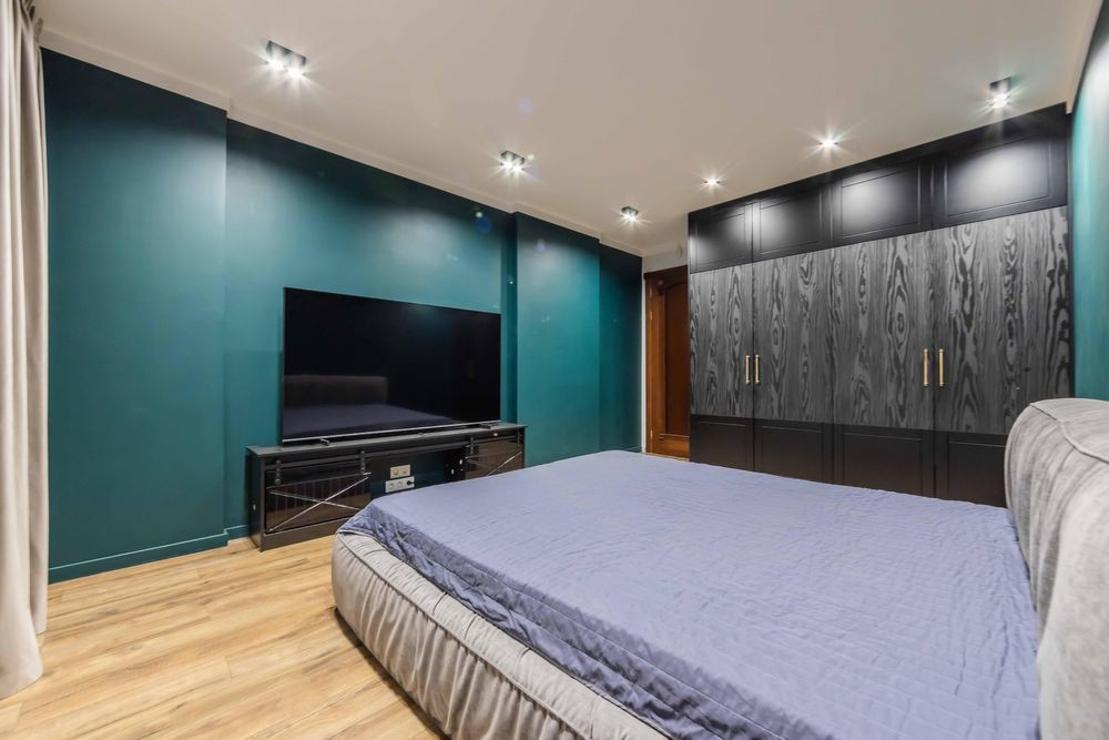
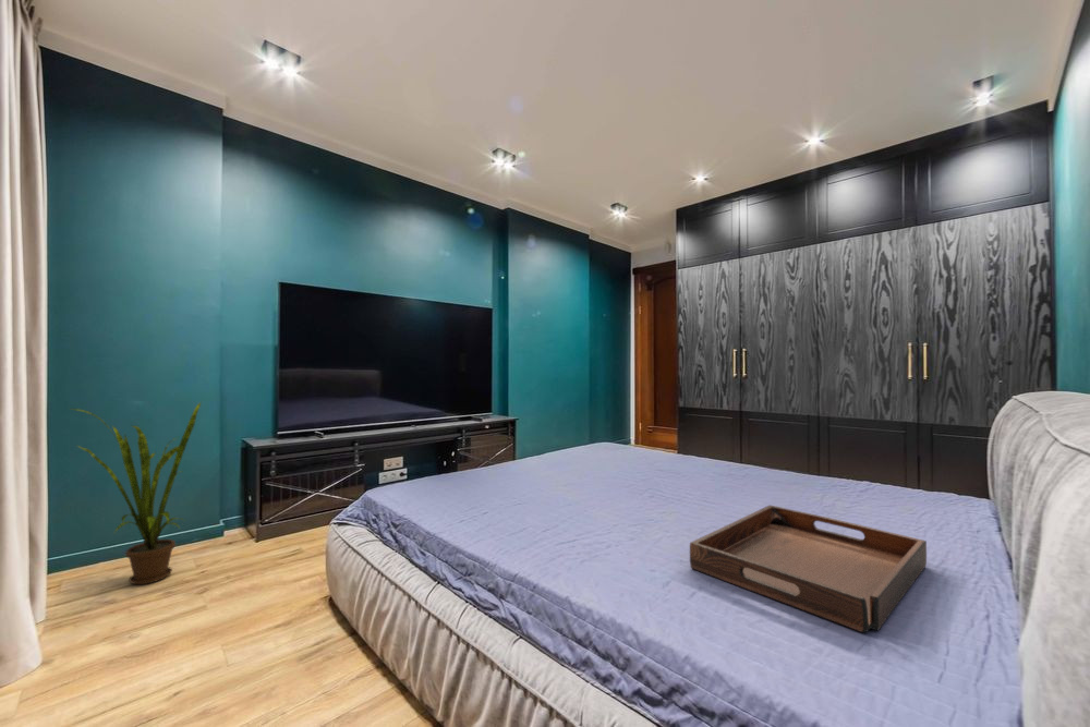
+ house plant (138, 493)
+ serving tray (808, 553)
